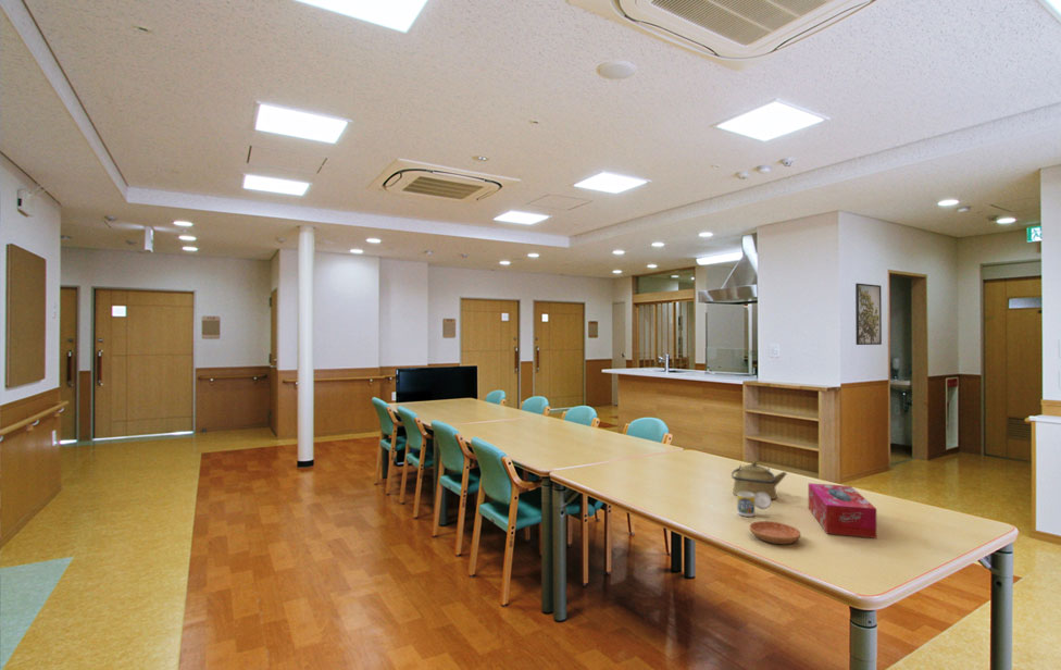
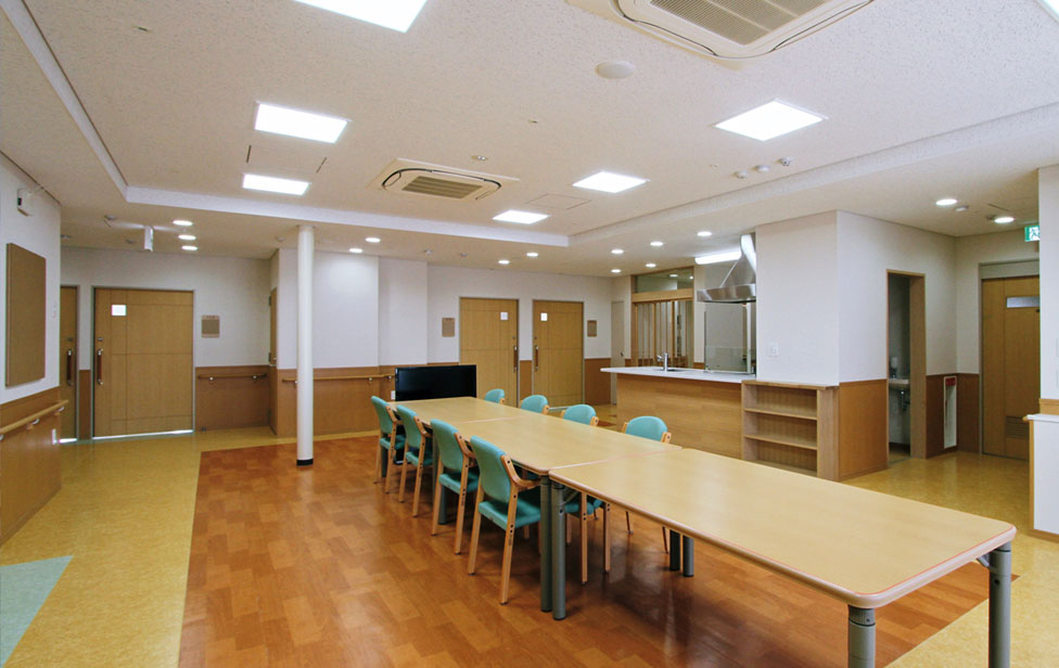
- kettle (759, 477)
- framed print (869, 314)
- saucer (774, 533)
- tissue box (839, 508)
- cup (753, 504)
